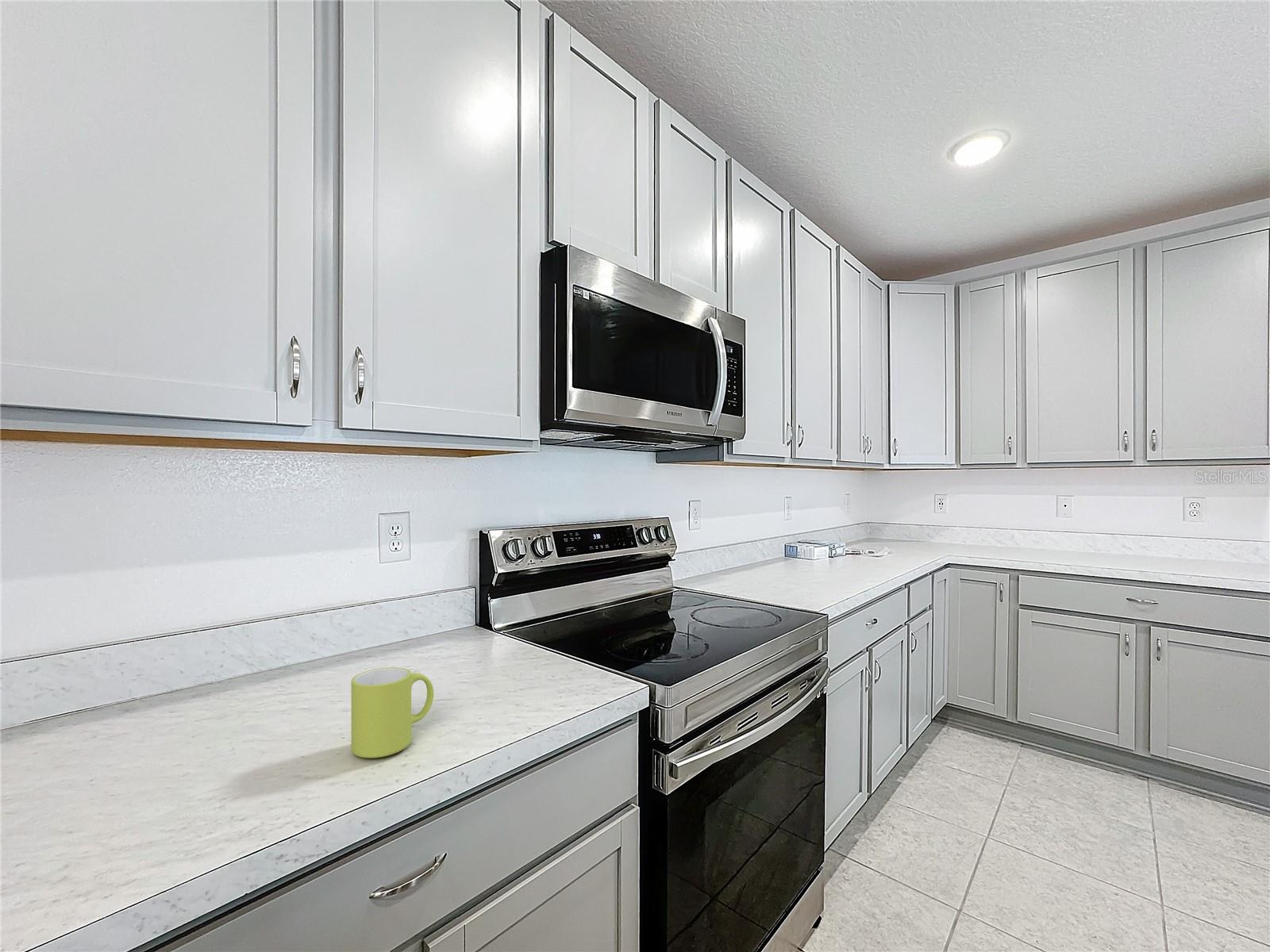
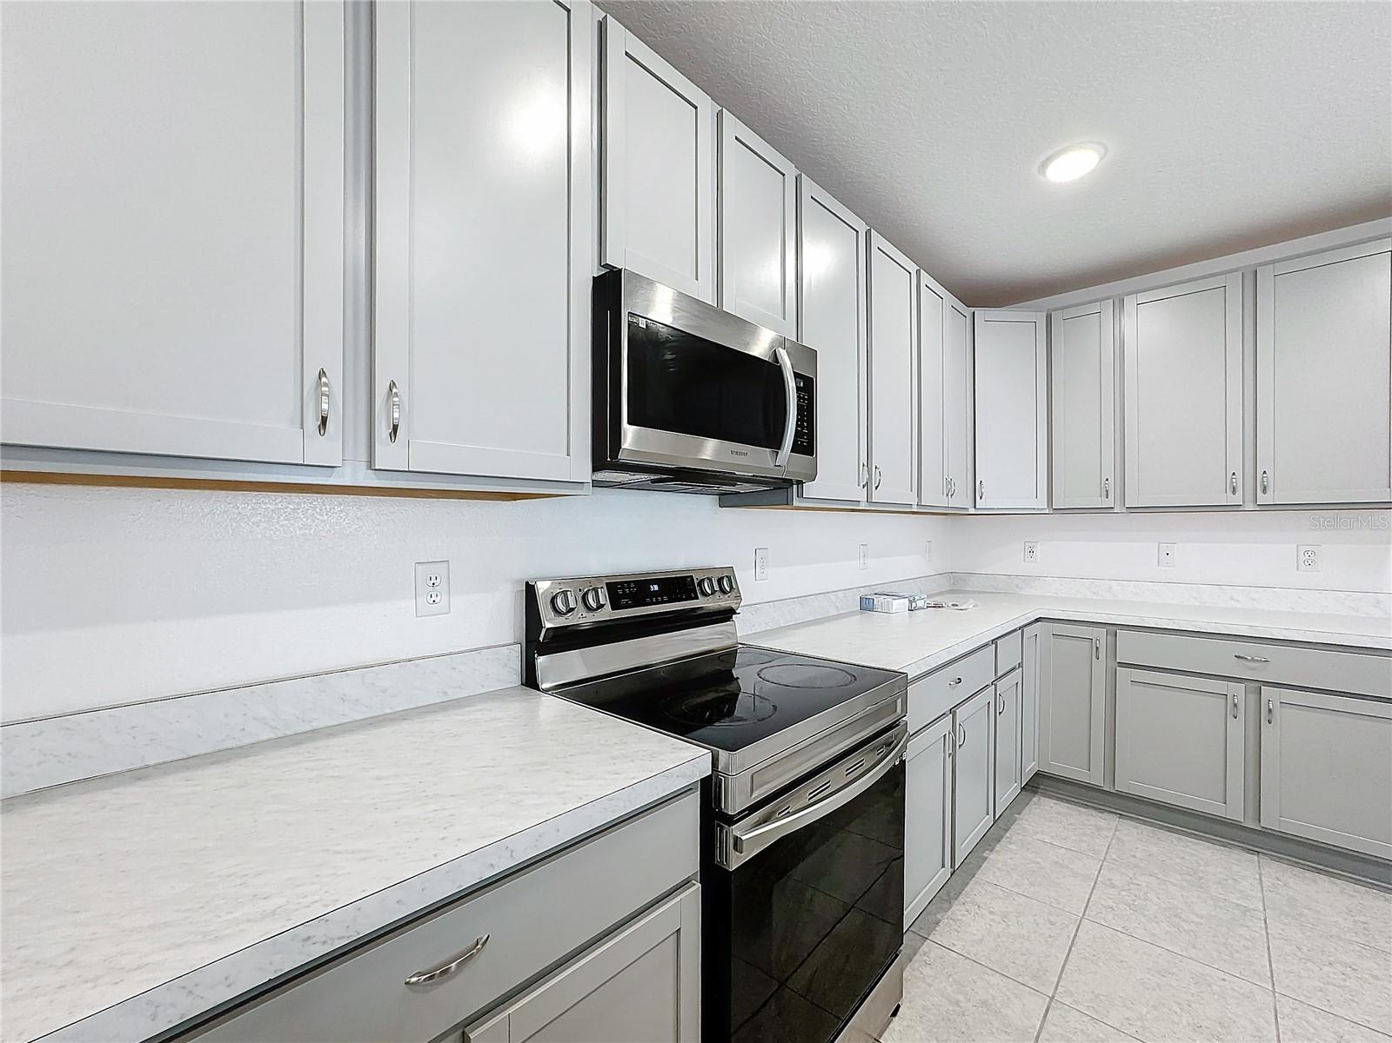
- mug (394, 708)
